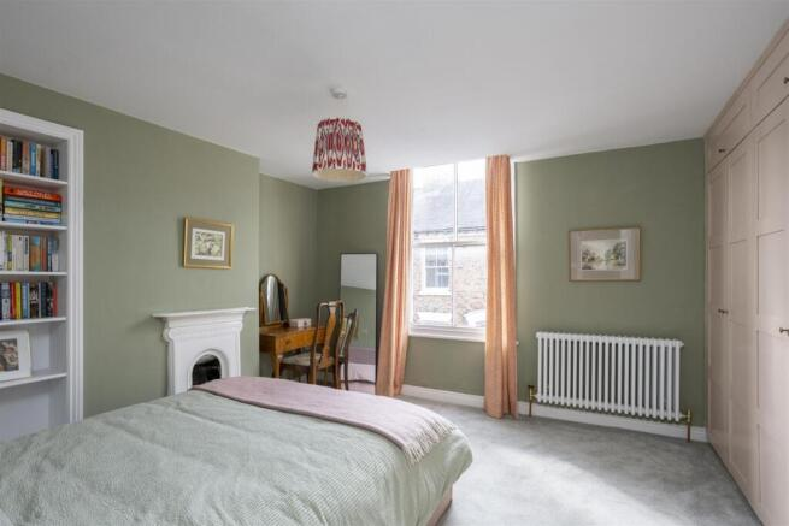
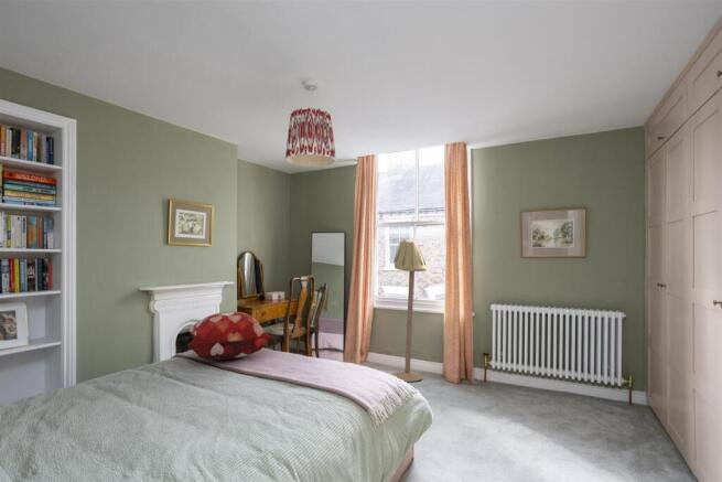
+ floor lamp (409, 307)
+ decorative pillow (228, 333)
